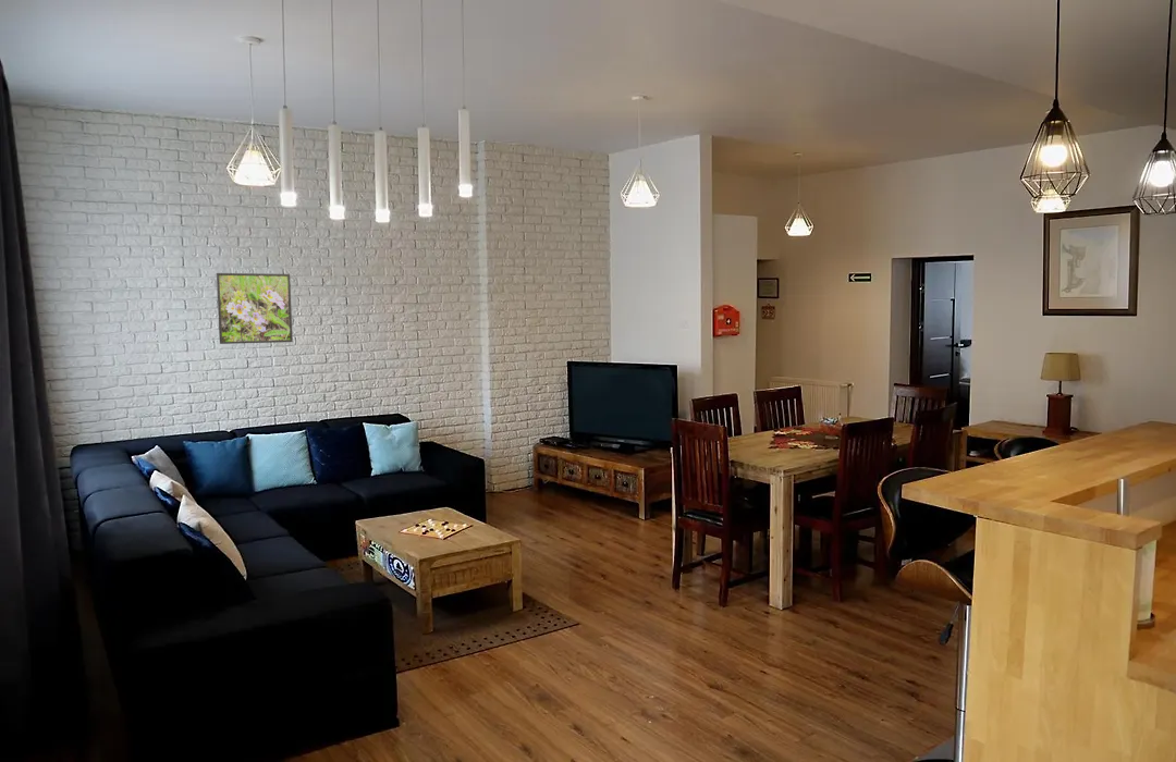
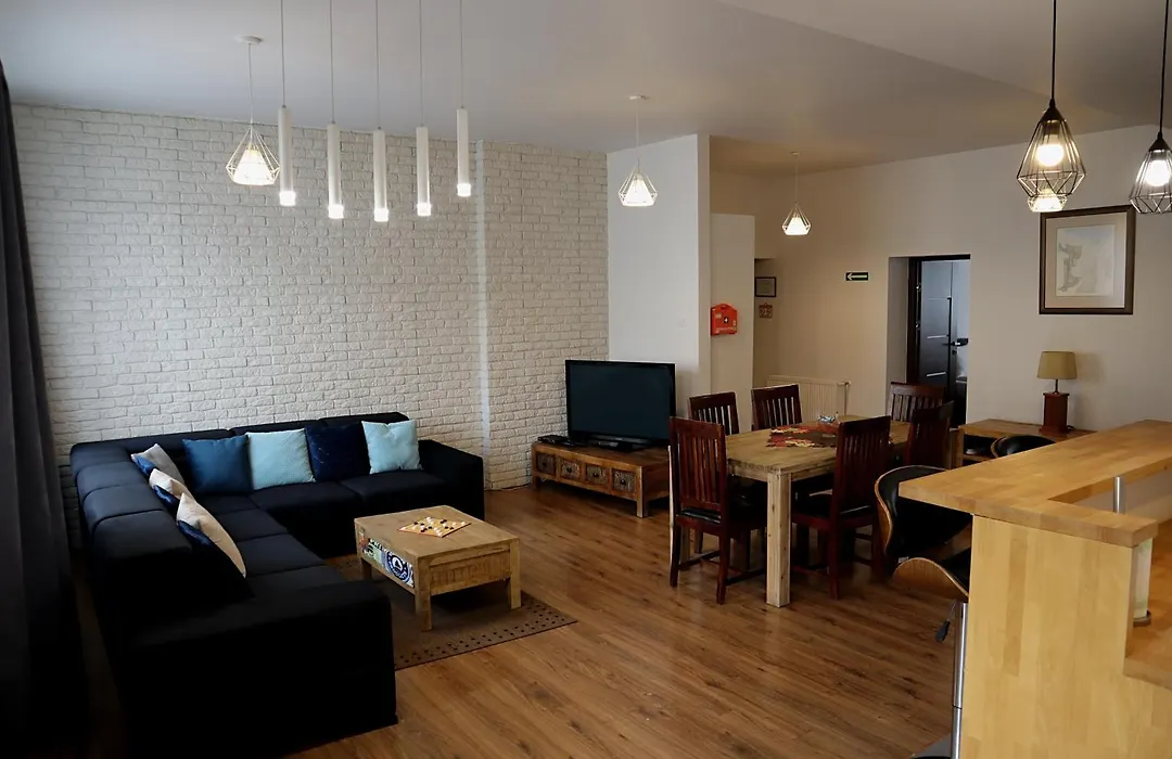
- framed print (255, 308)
